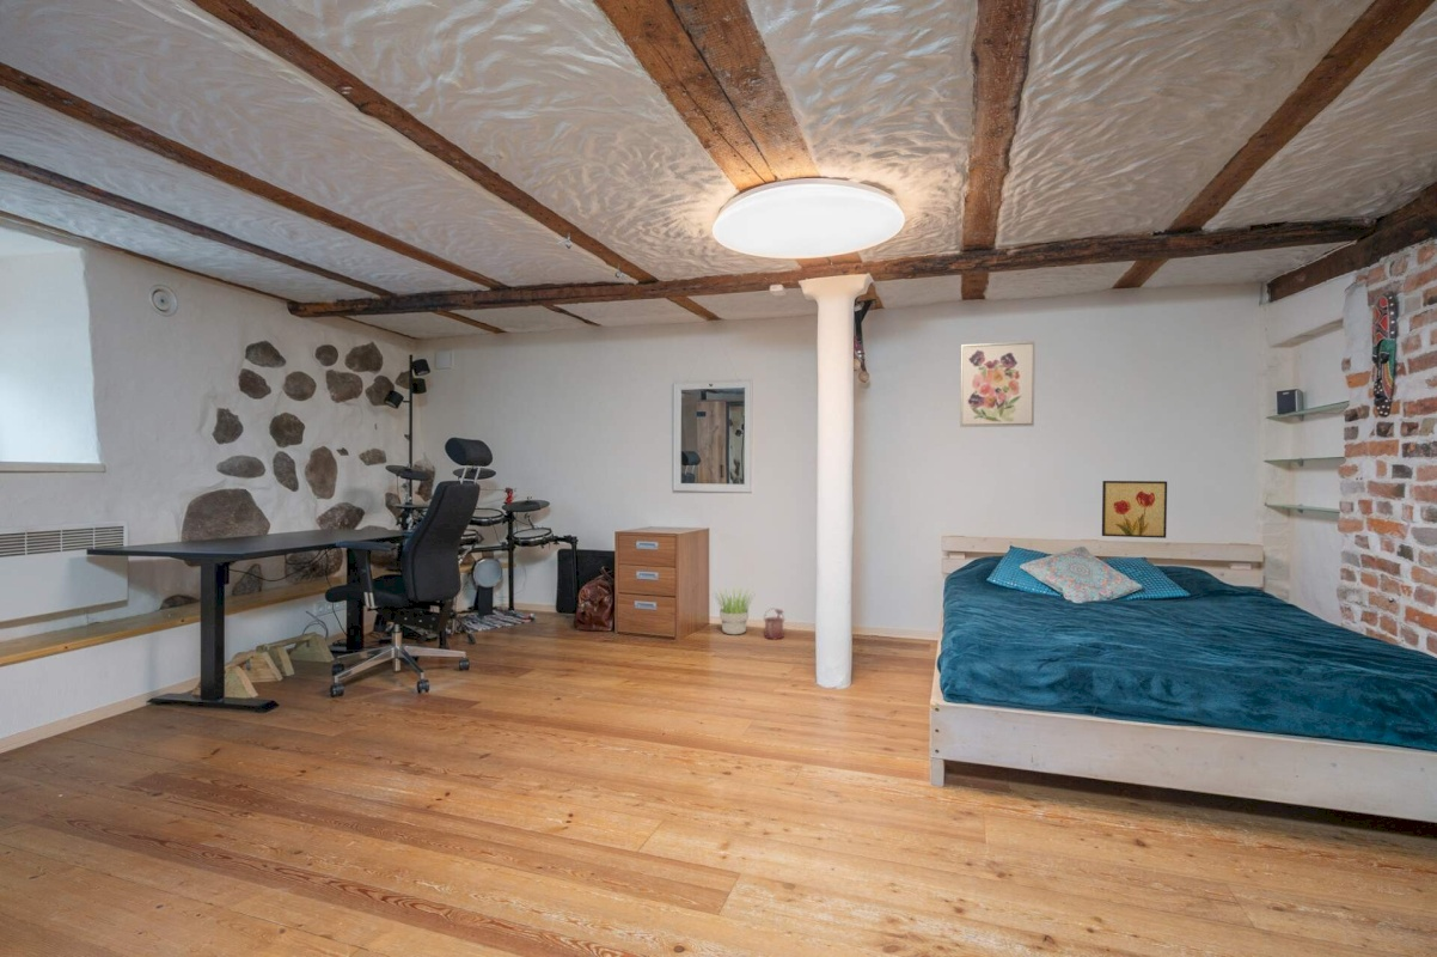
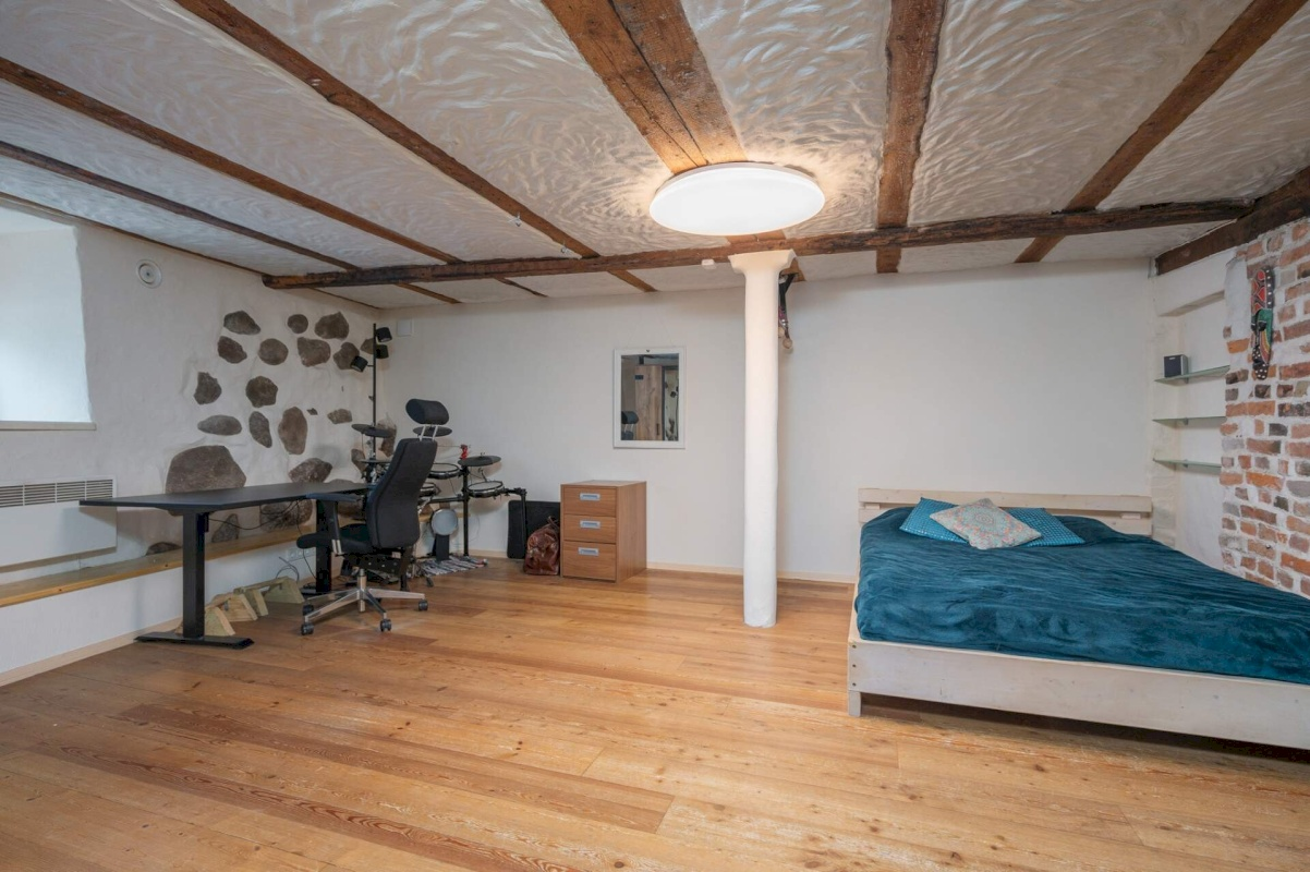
- watering can (775, 621)
- wall art (996, 384)
- potted plant (733, 611)
- wall art (1133, 508)
